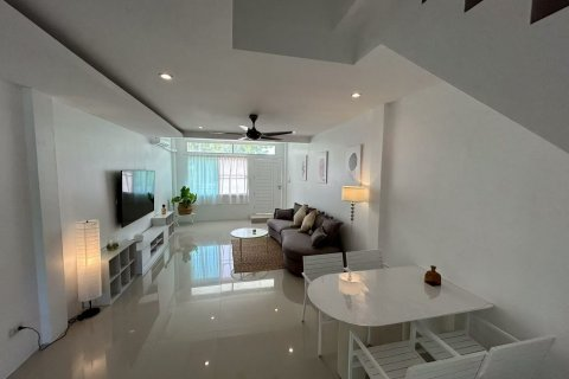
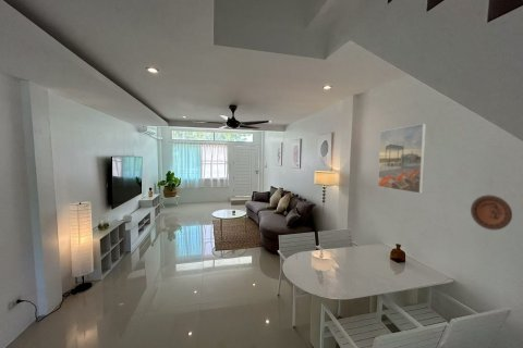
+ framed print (399, 159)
+ decorative plate (490, 212)
